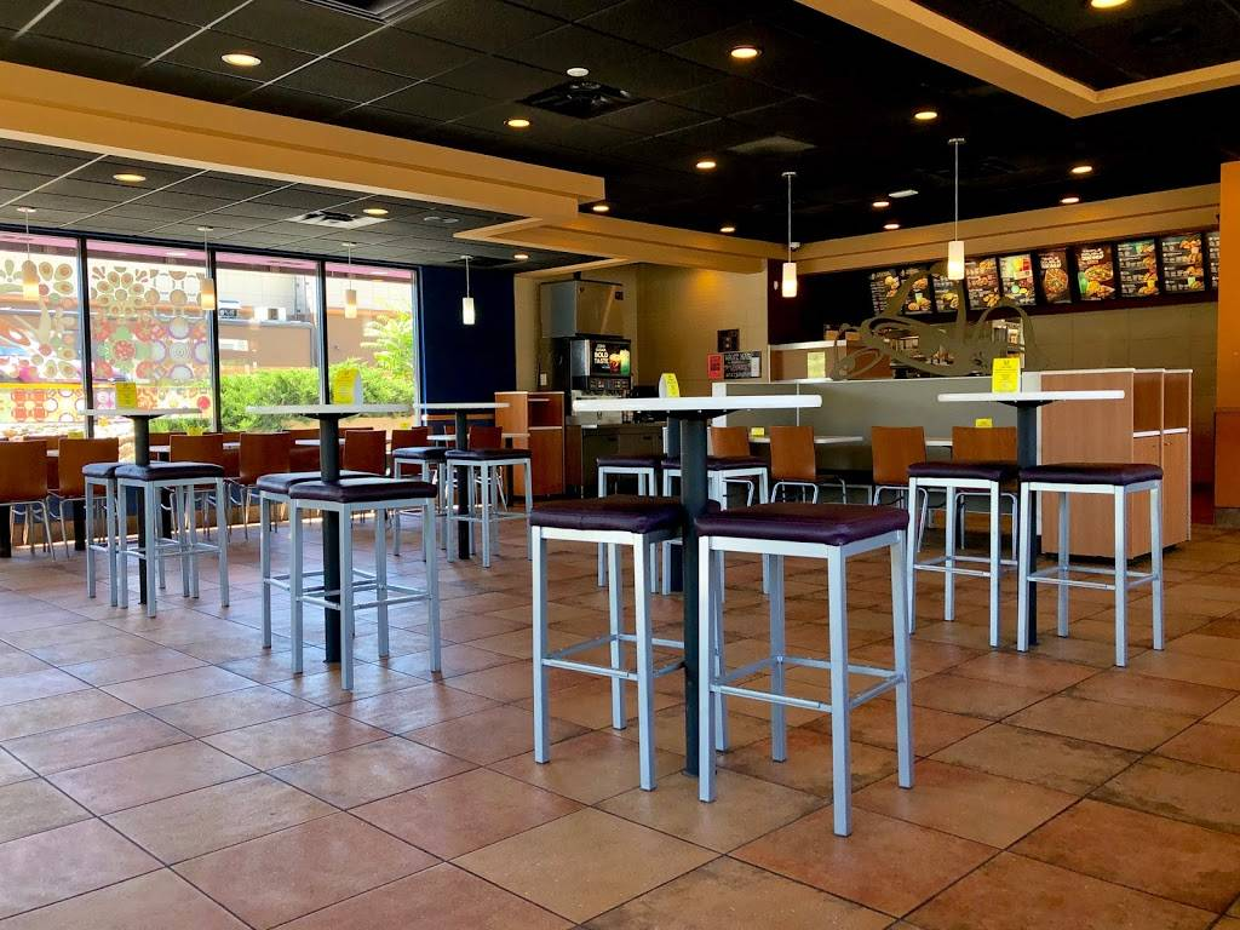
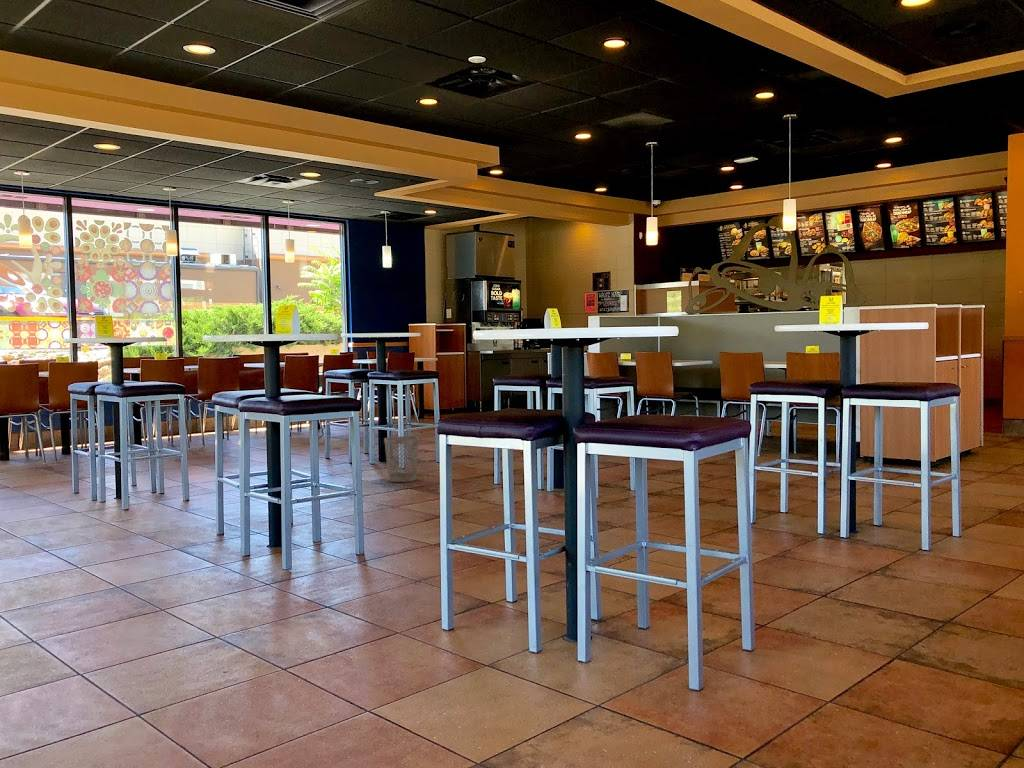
+ wastebasket (401, 459)
